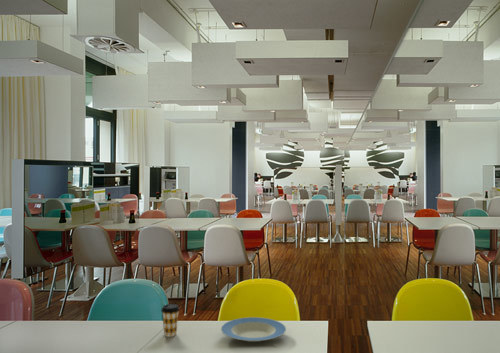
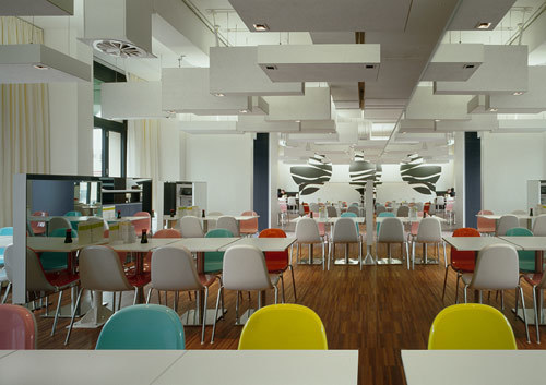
- plate (253, 332)
- coffee cup (170, 320)
